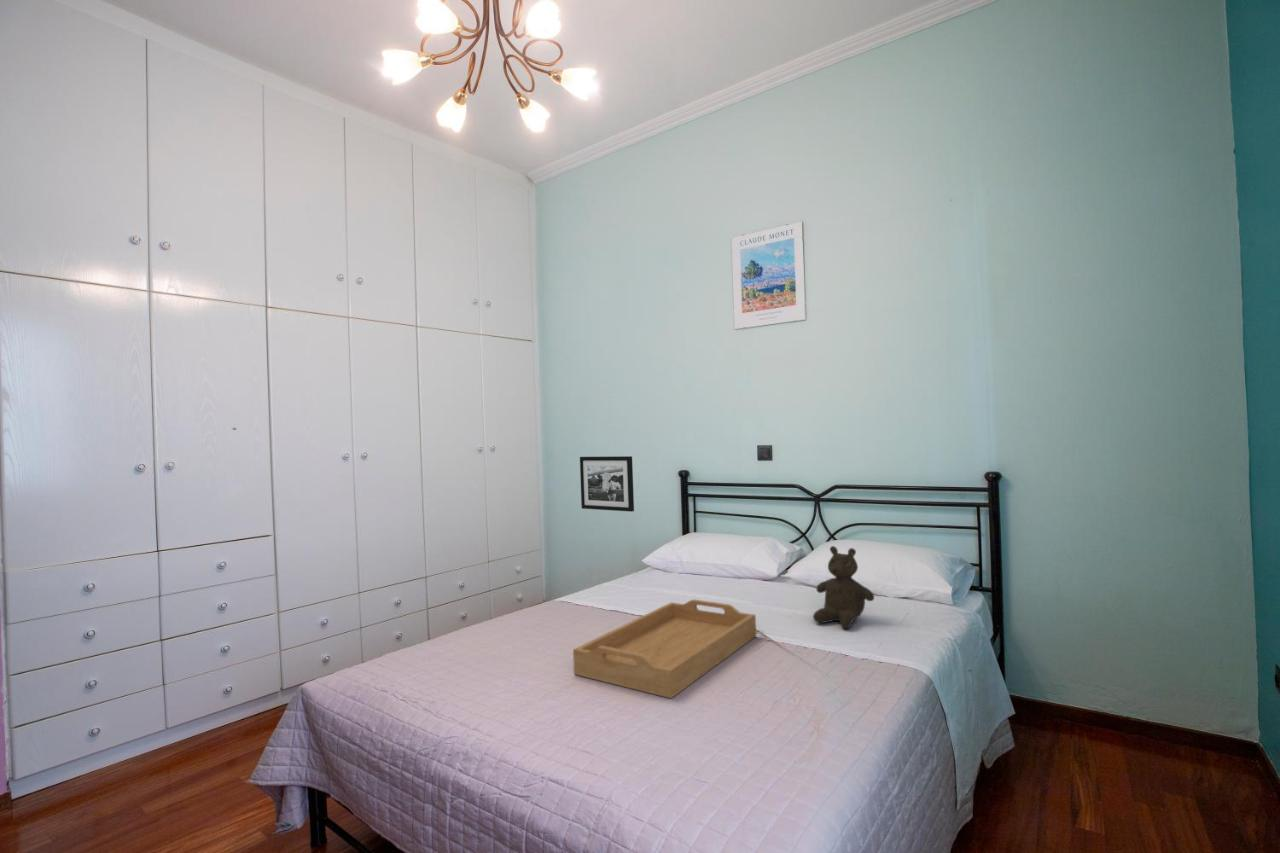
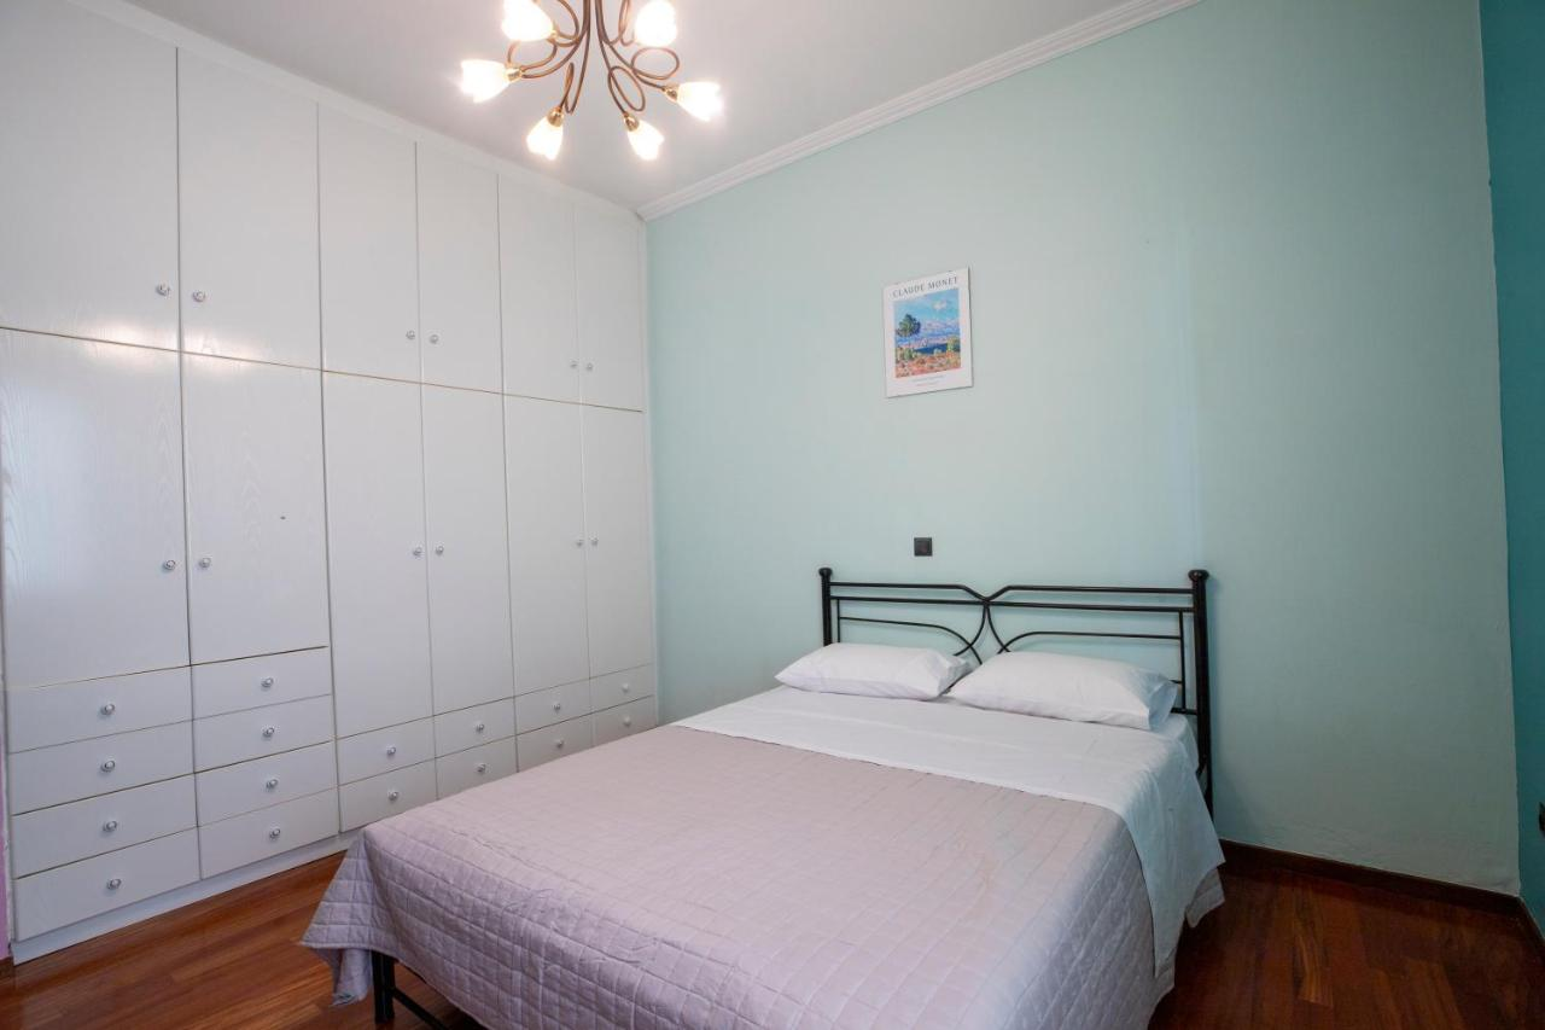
- picture frame (606, 483)
- serving tray (671, 638)
- teddy bear (839, 585)
